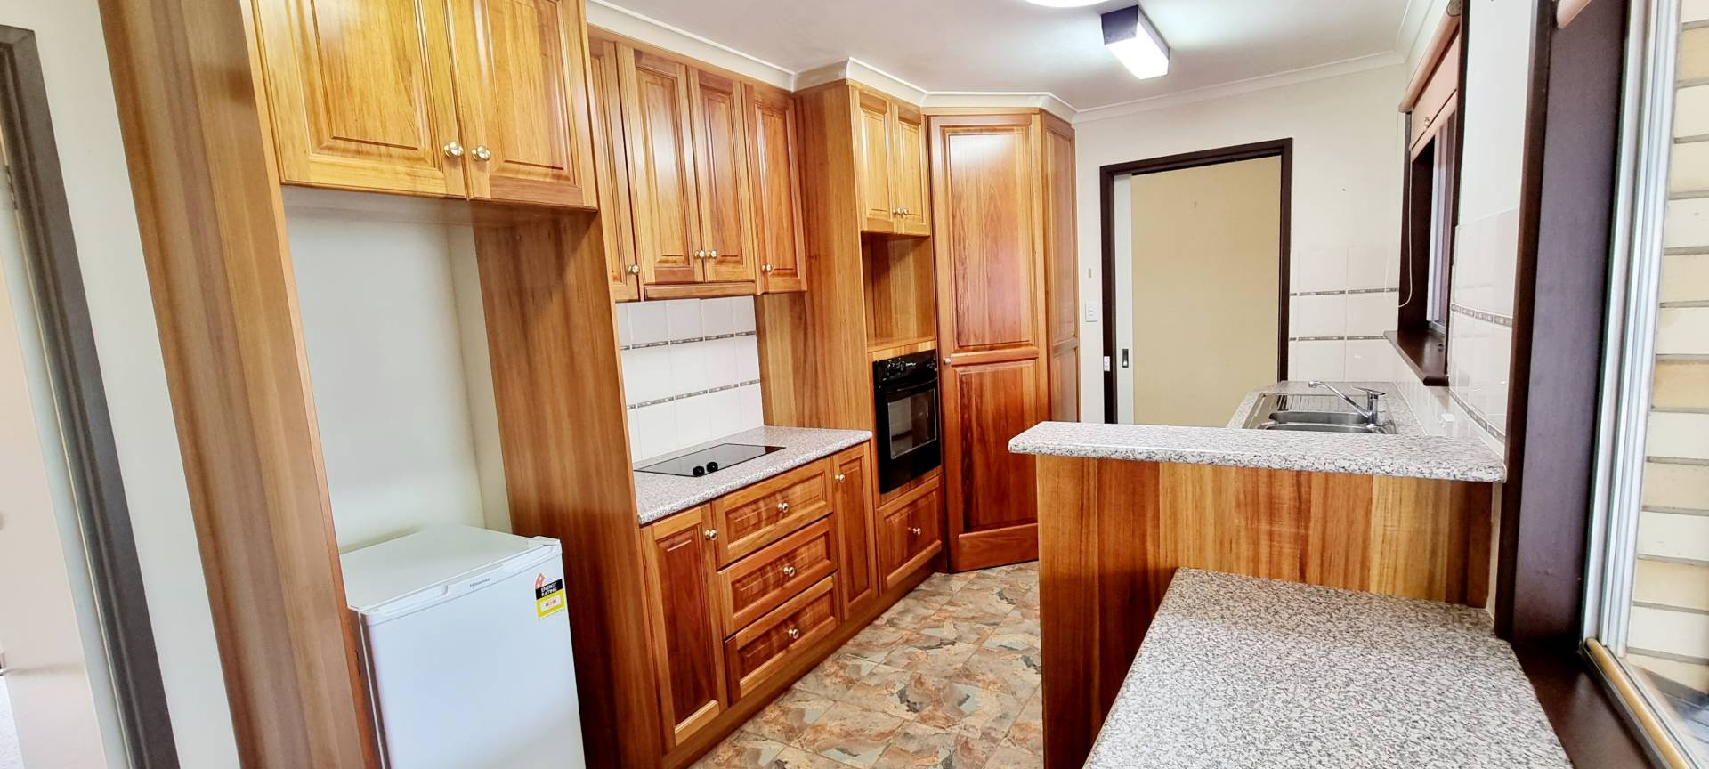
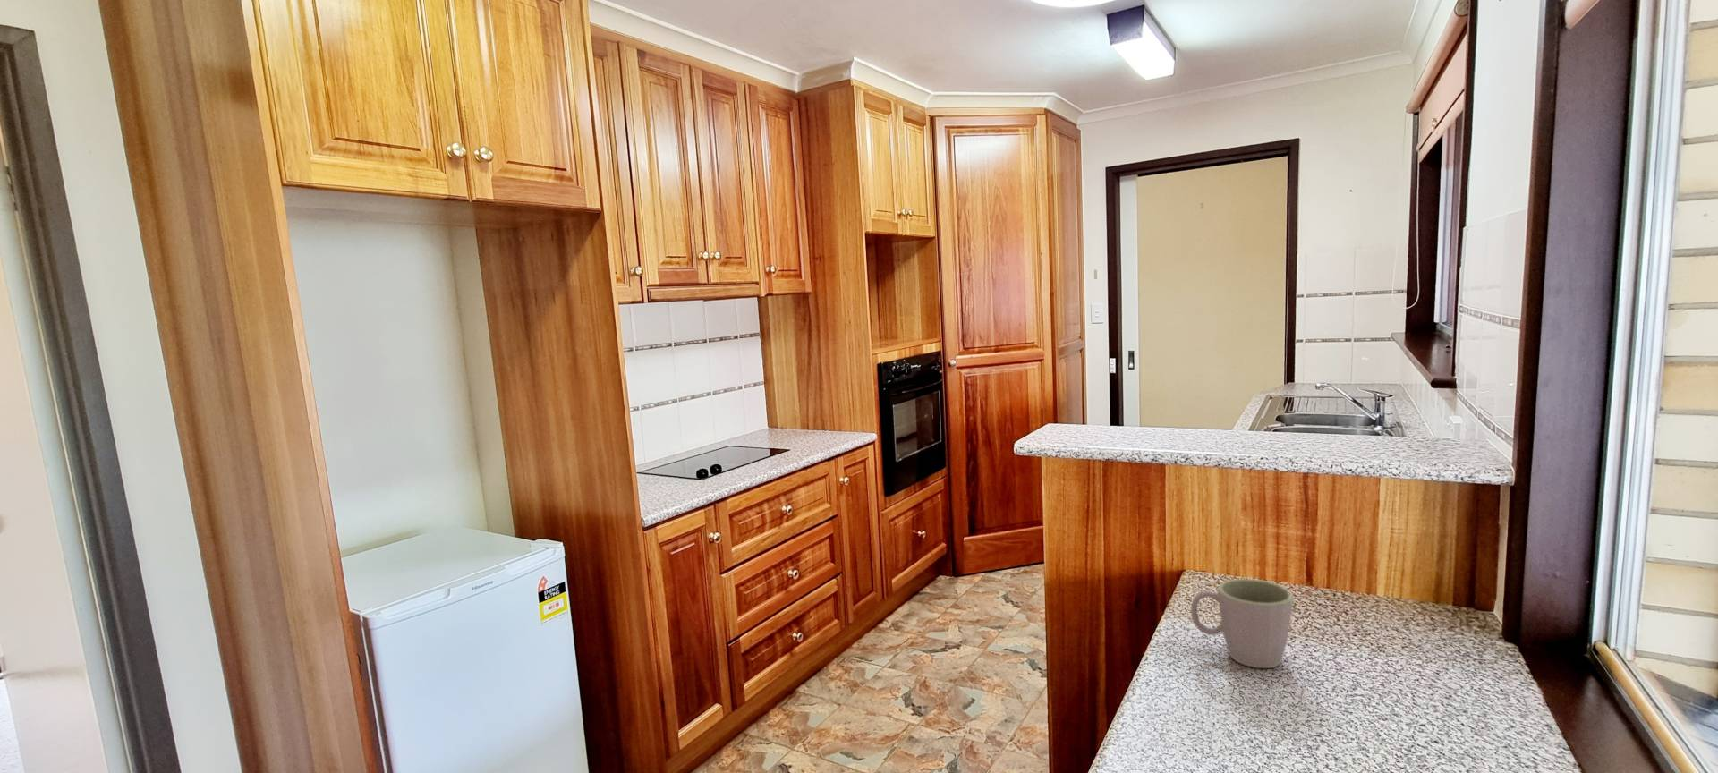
+ mug (1240, 622)
